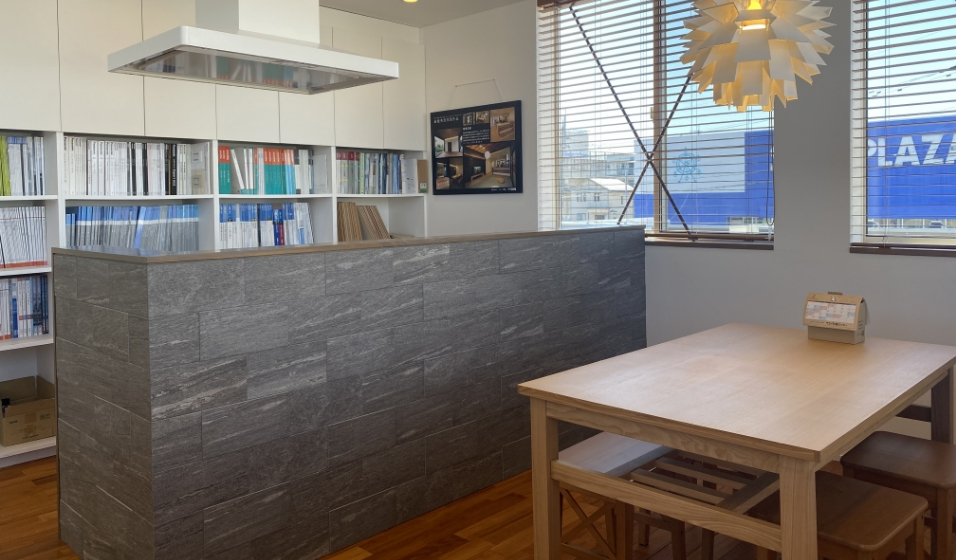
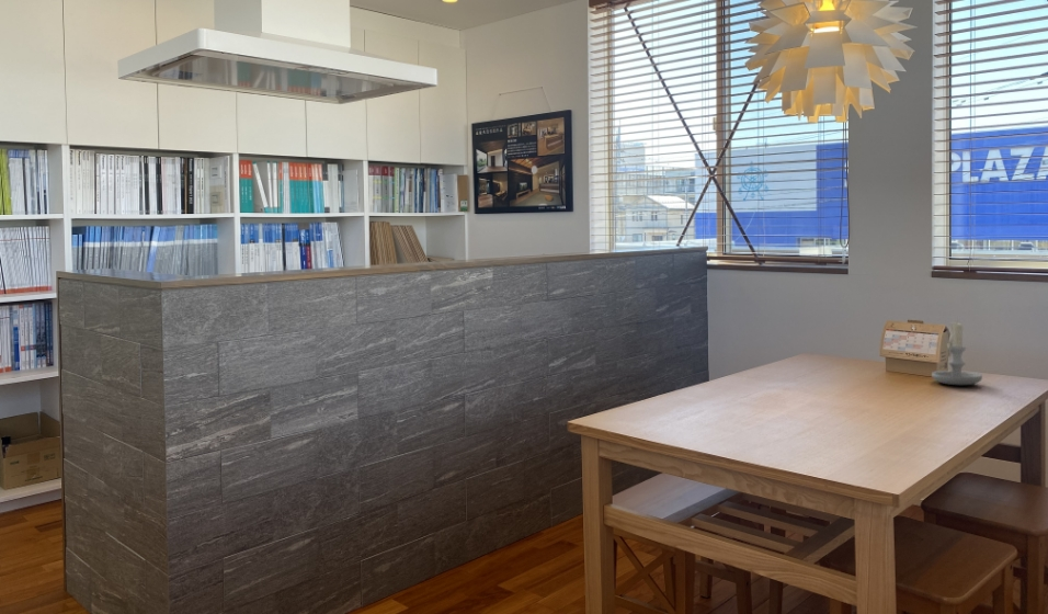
+ candle (957, 352)
